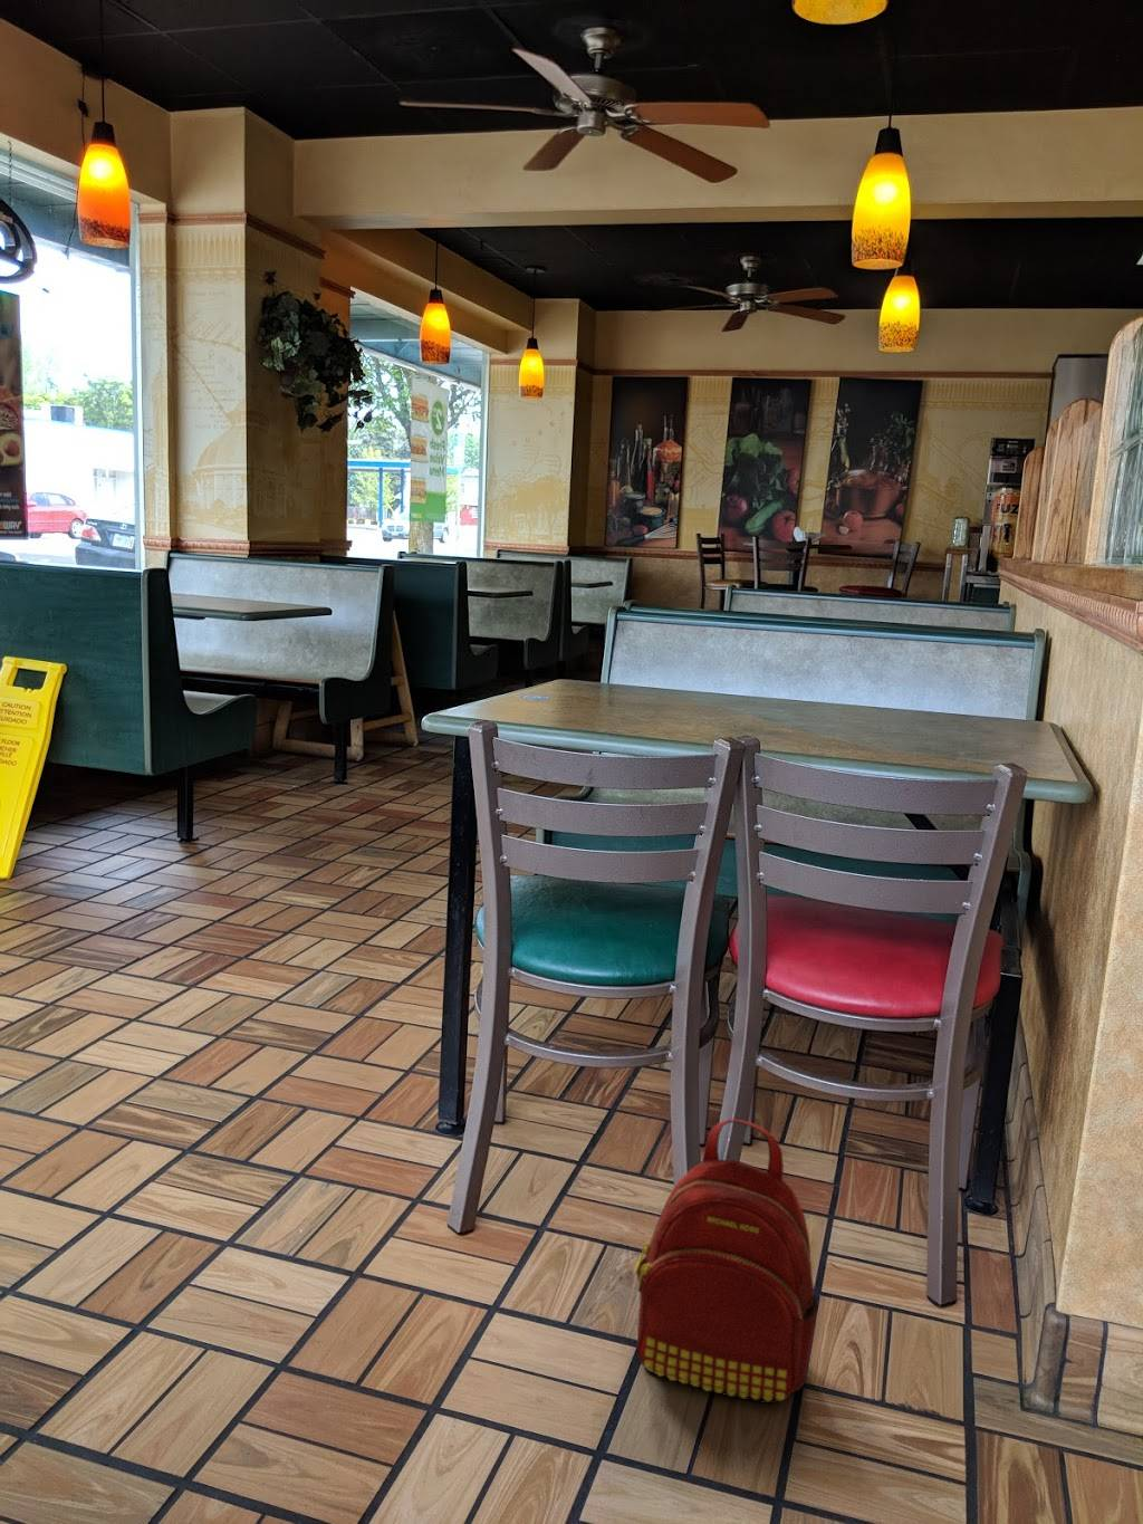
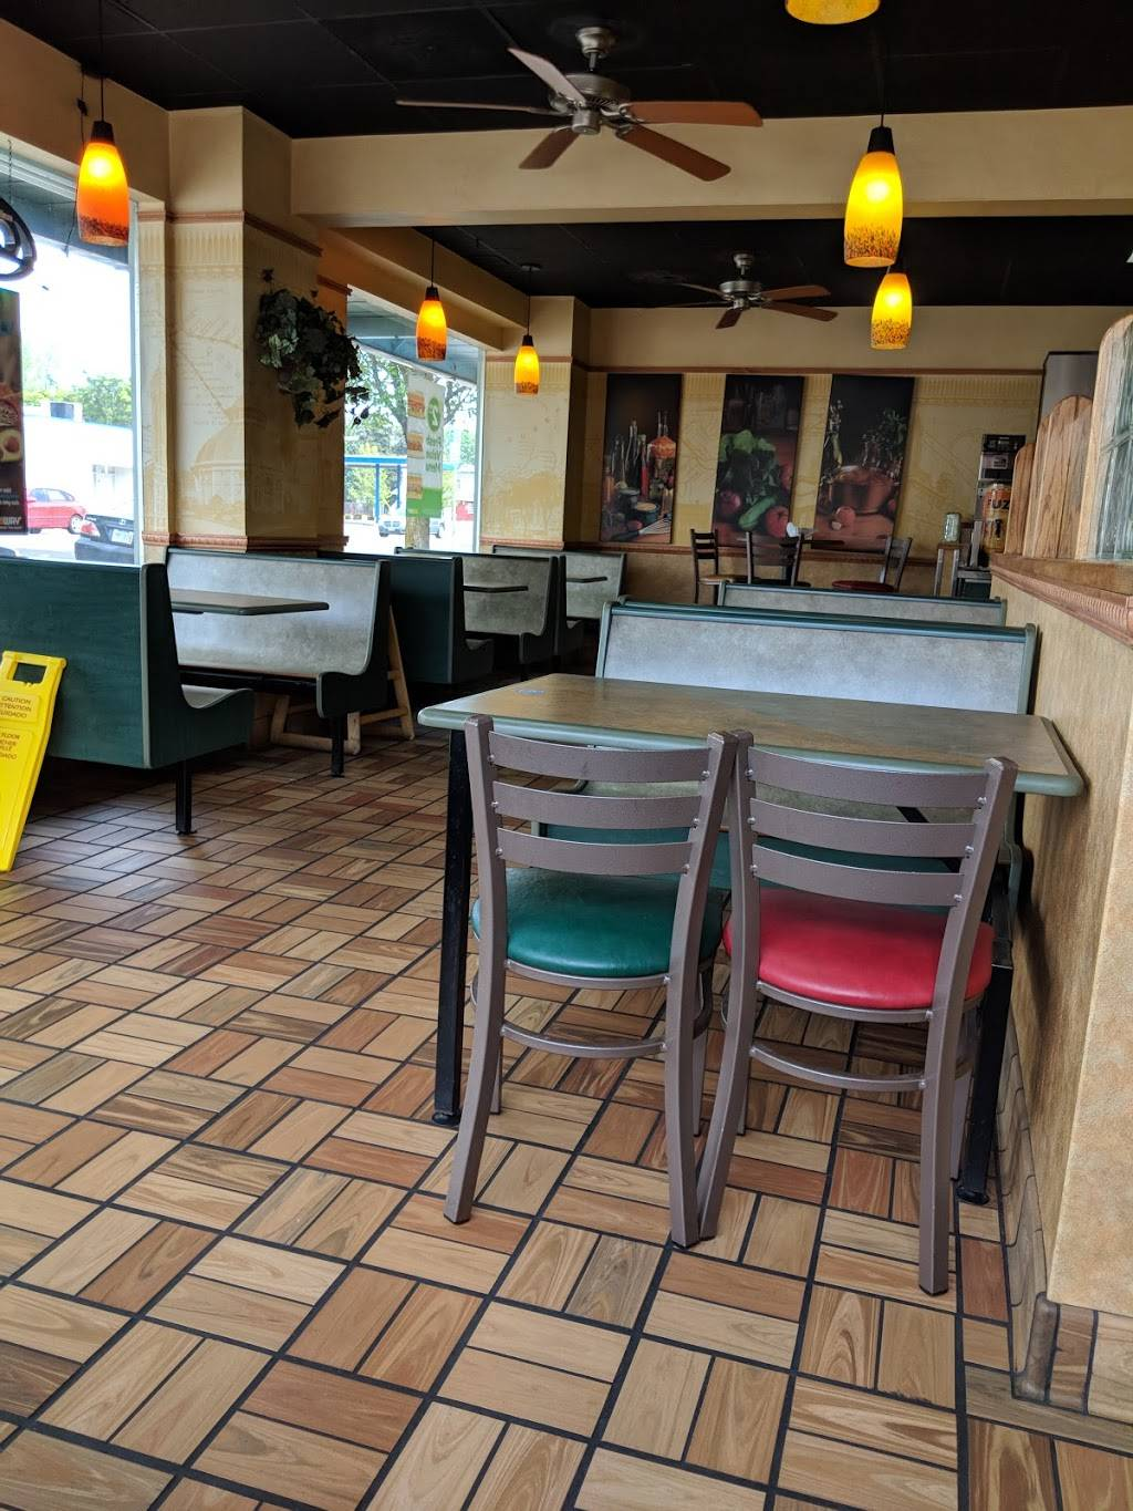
- backpack (725, 1254)
